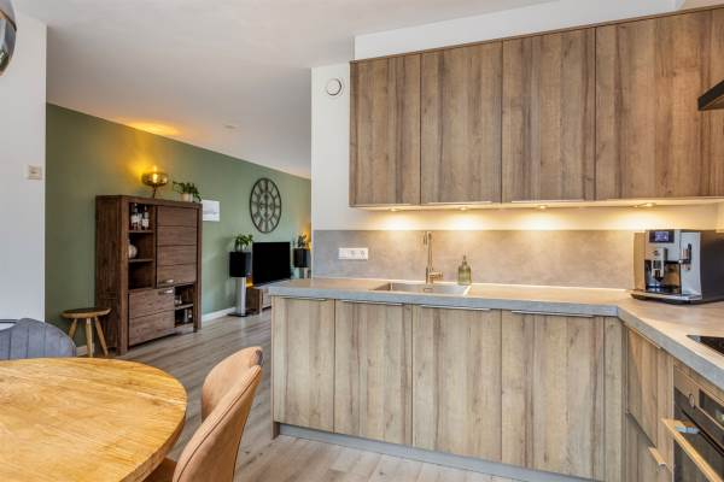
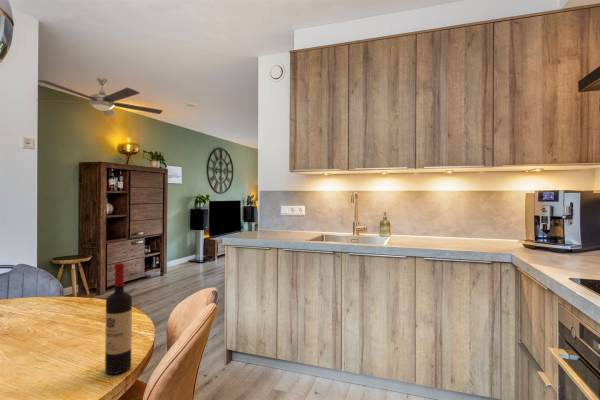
+ wine bottle (119, 316)
+ electric fan (102, 94)
